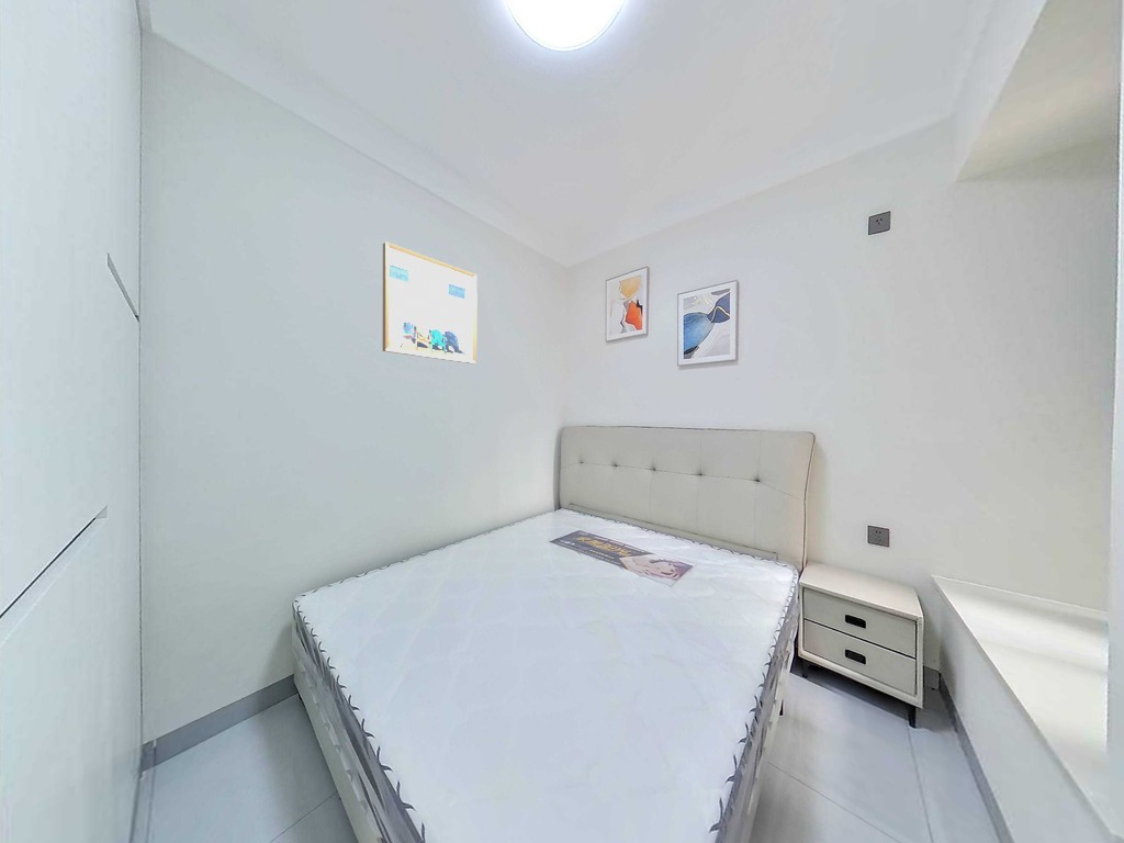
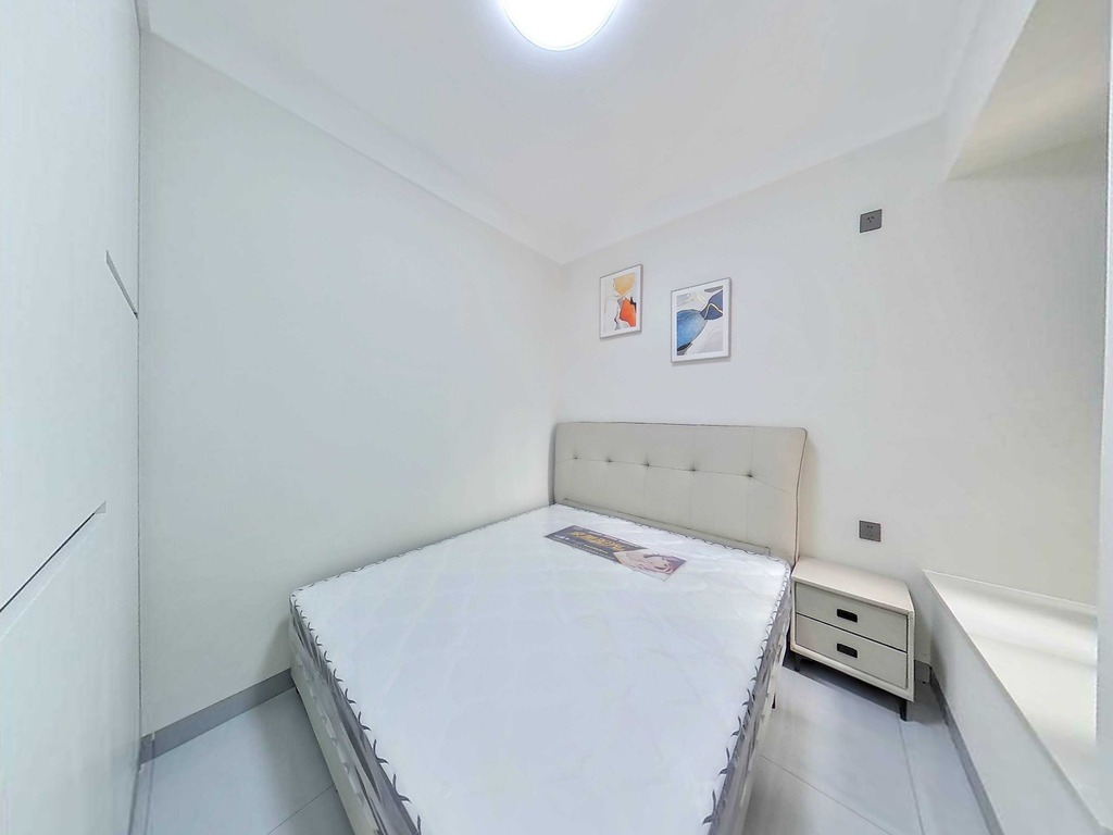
- wall art (434, 308)
